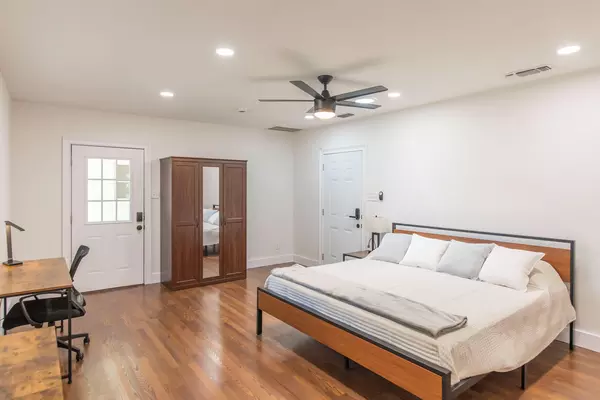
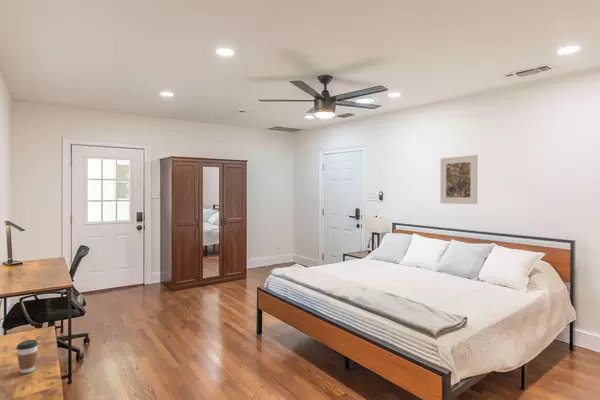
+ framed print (458, 180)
+ coffee cup (27, 356)
